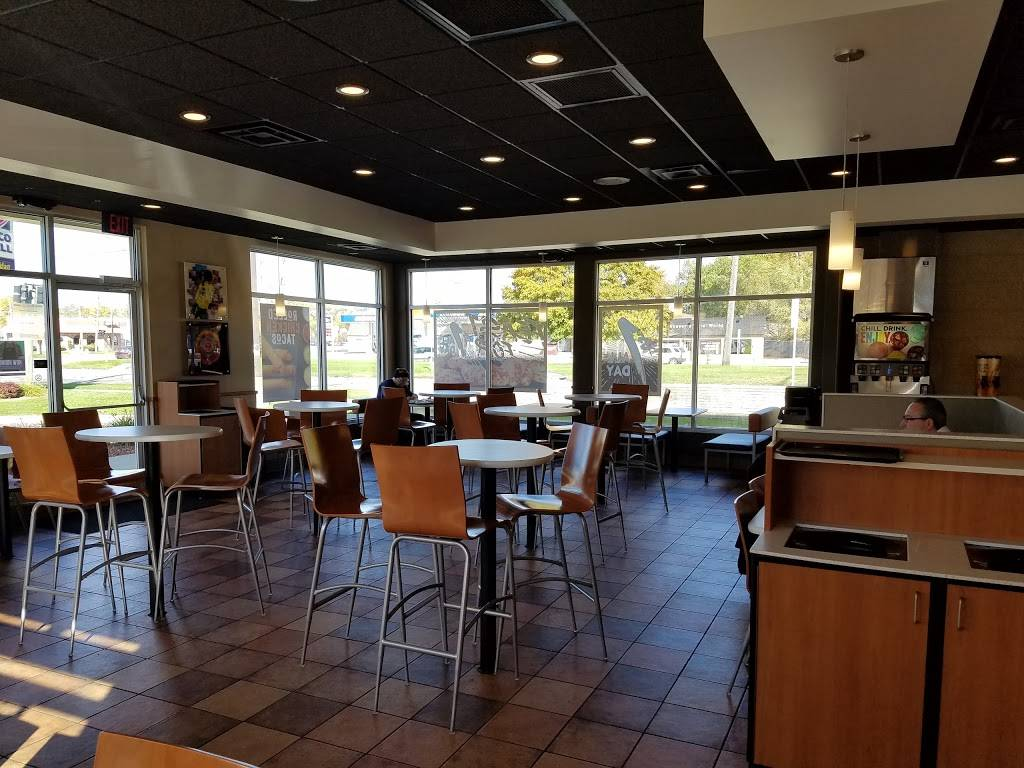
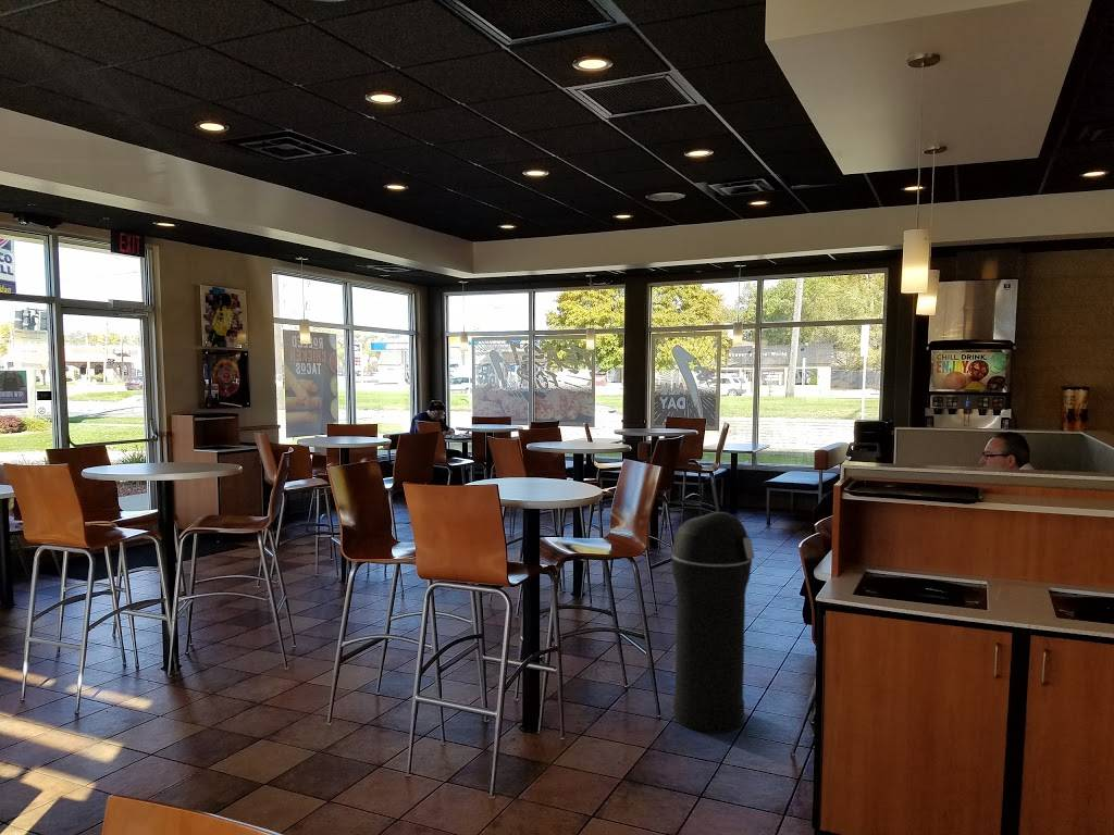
+ trash can (713, 615)
